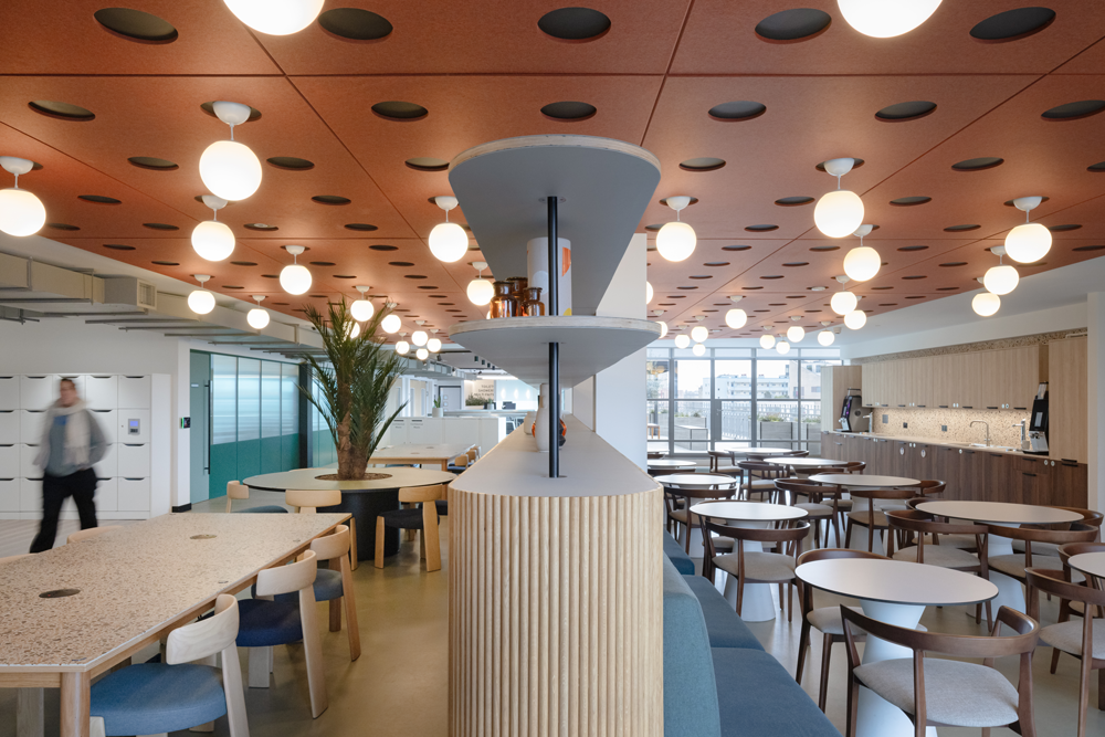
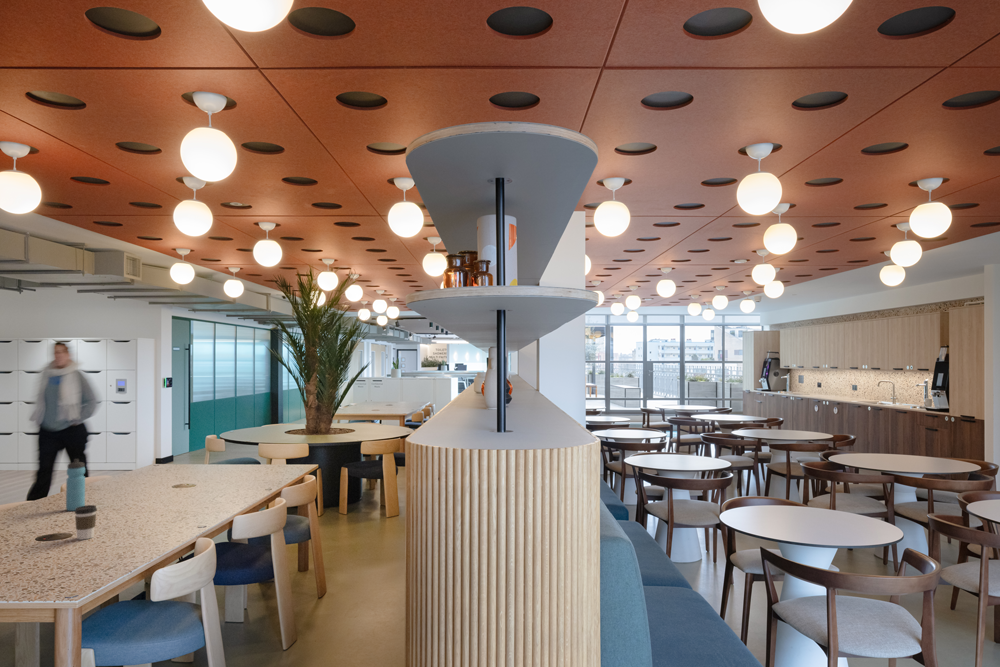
+ coffee cup (85, 522)
+ water bottle (75, 484)
